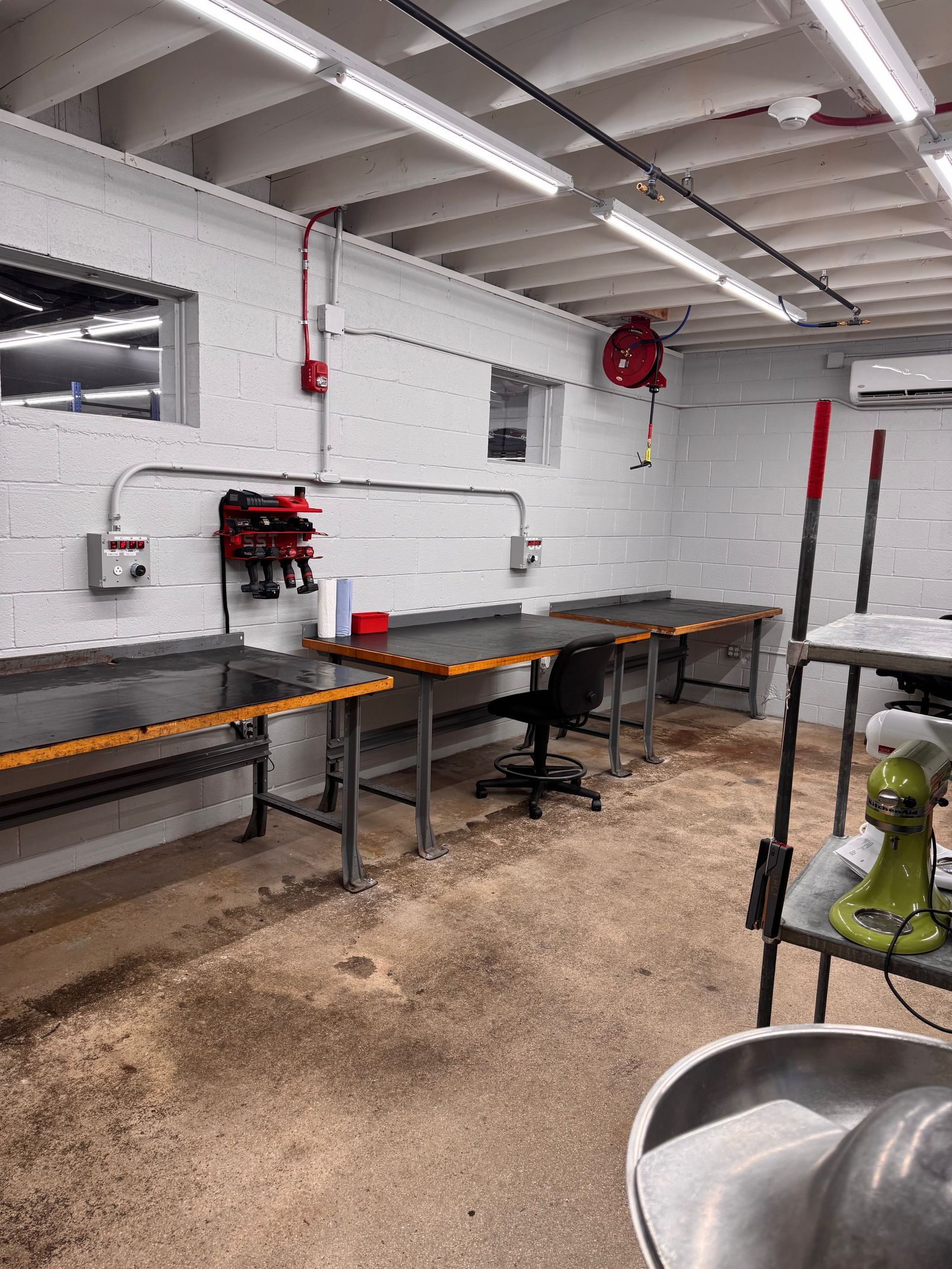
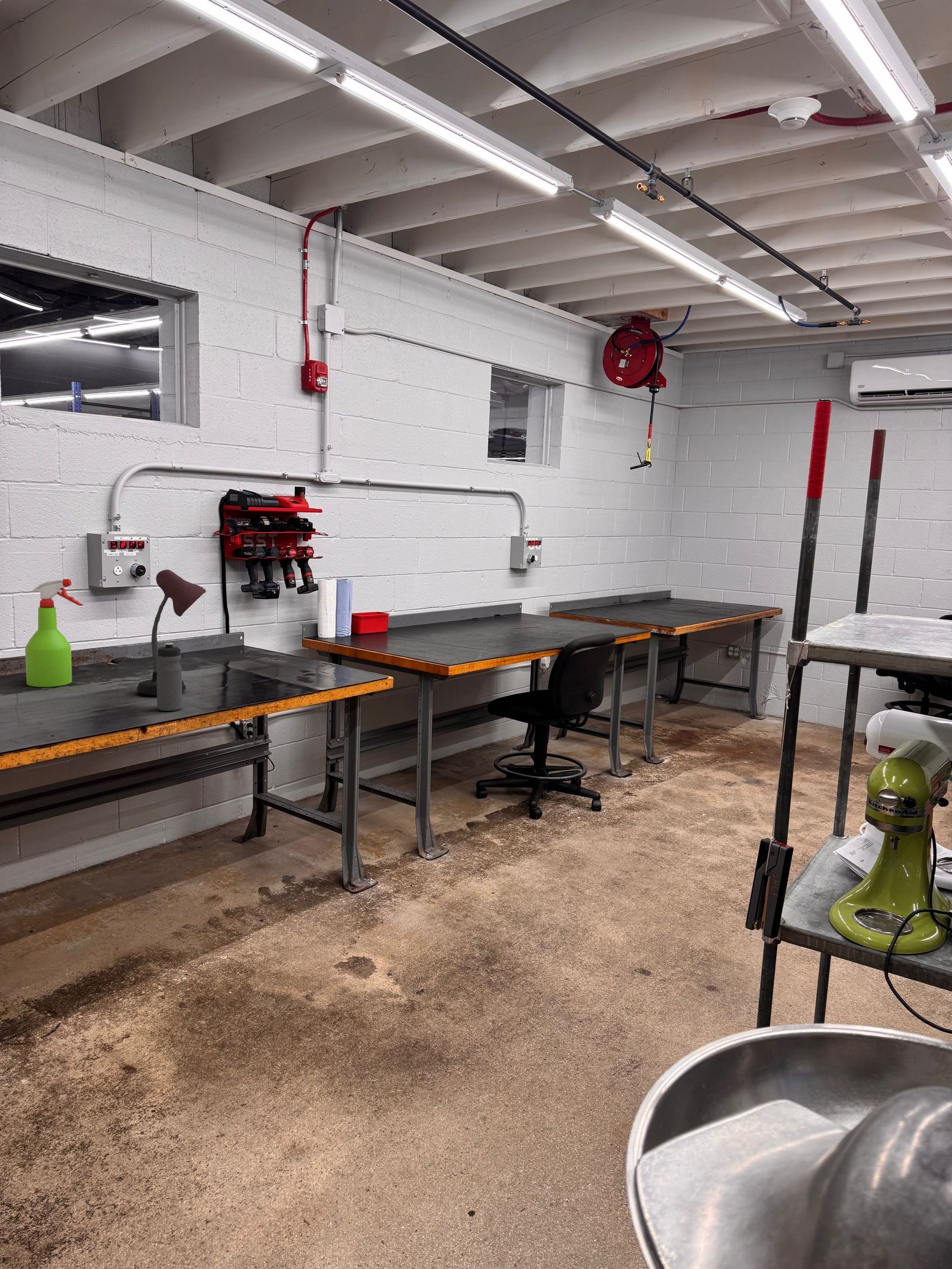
+ desk lamp (157, 629)
+ spray bottle (55, 631)
+ water bottle (169, 675)
